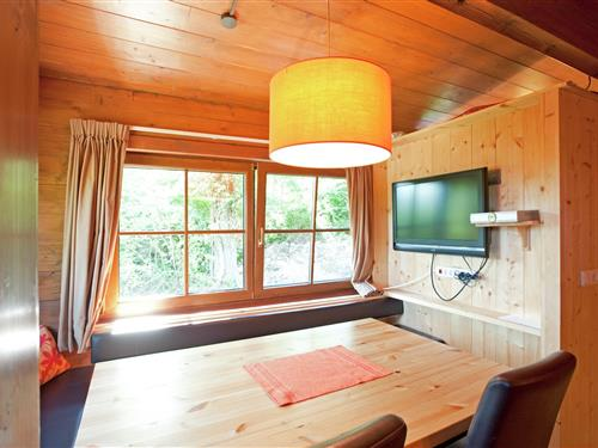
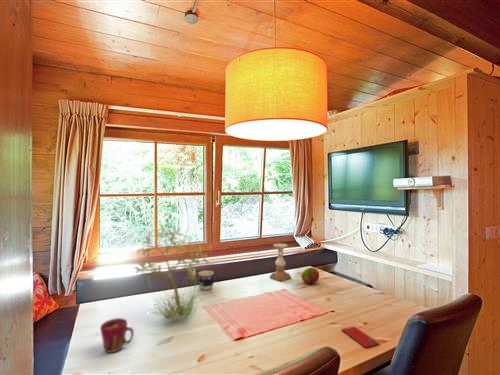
+ cup (117, 335)
+ cup (208, 280)
+ fruit (310, 275)
+ plant (173, 269)
+ candle holder (280, 261)
+ smartphone (359, 336)
